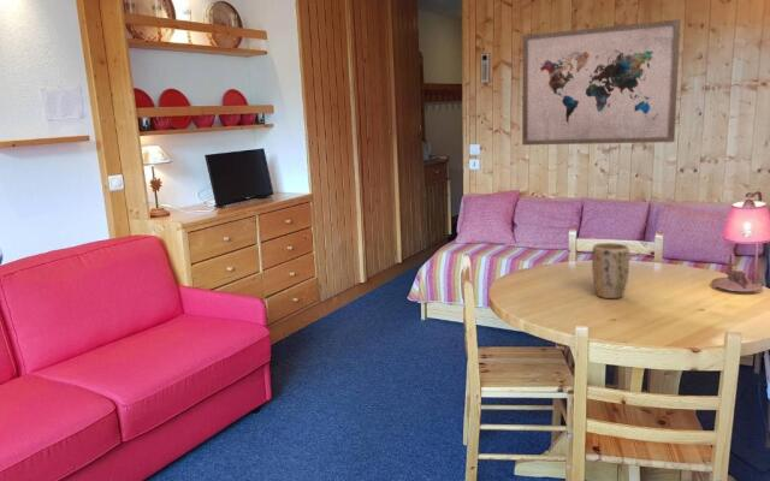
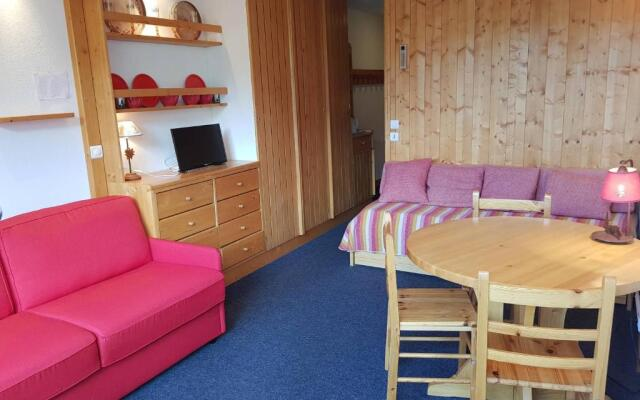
- plant pot (610, 271)
- wall art (596, 87)
